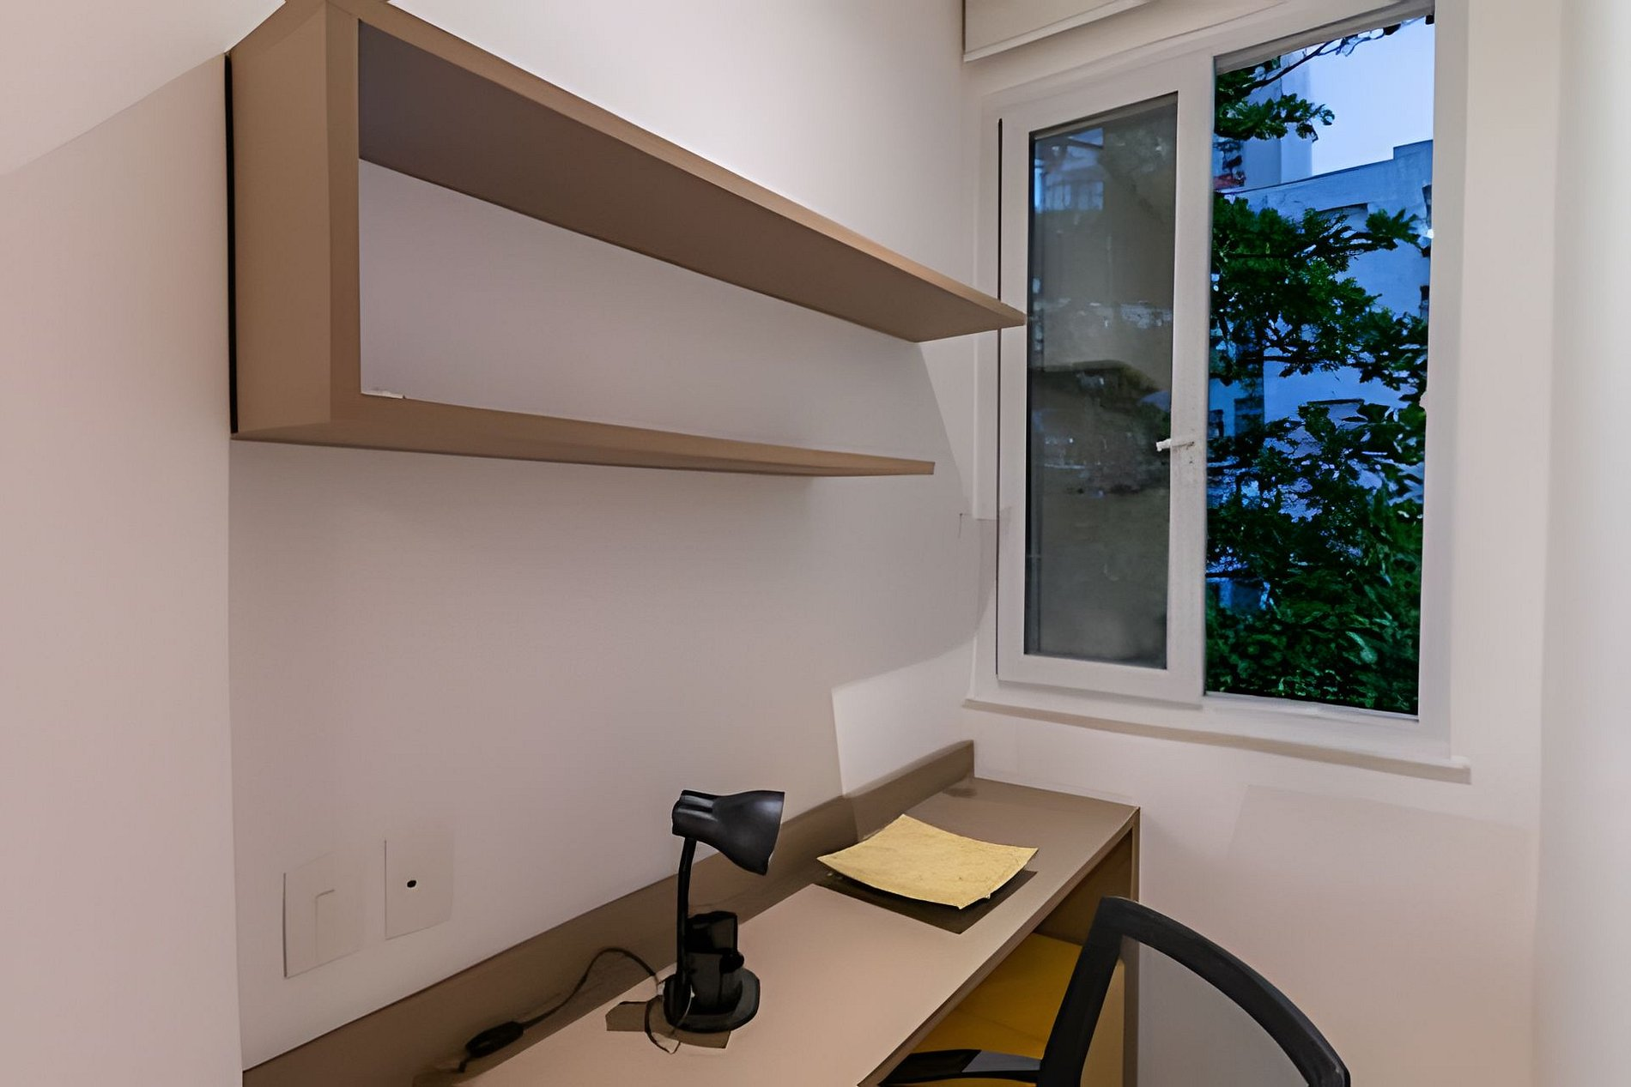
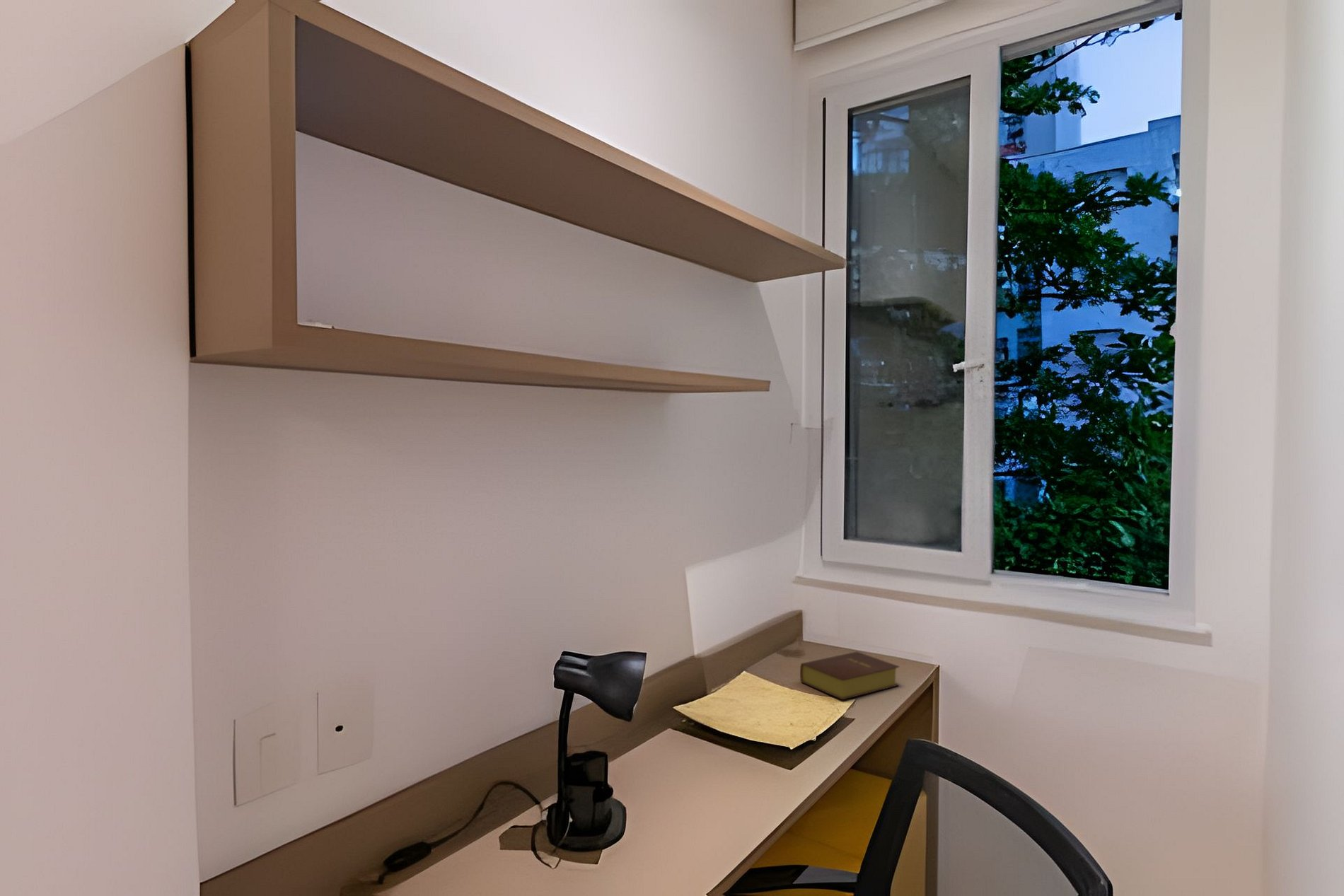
+ bible (849, 674)
